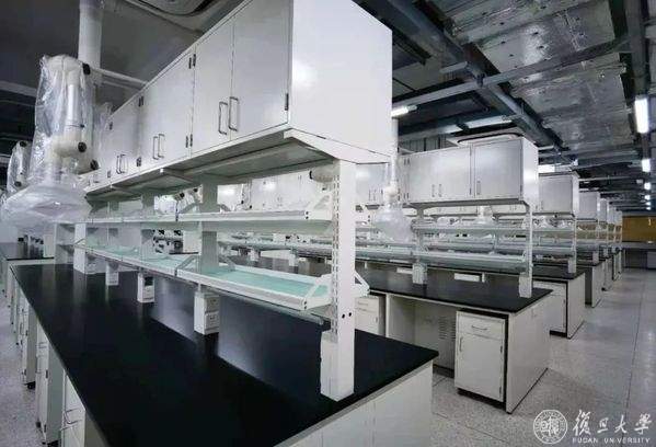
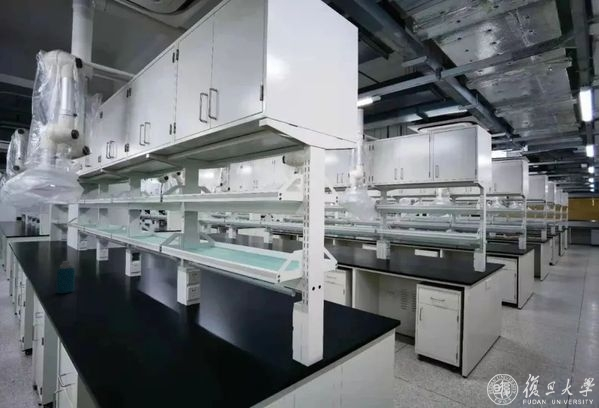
+ bottle (65, 276)
